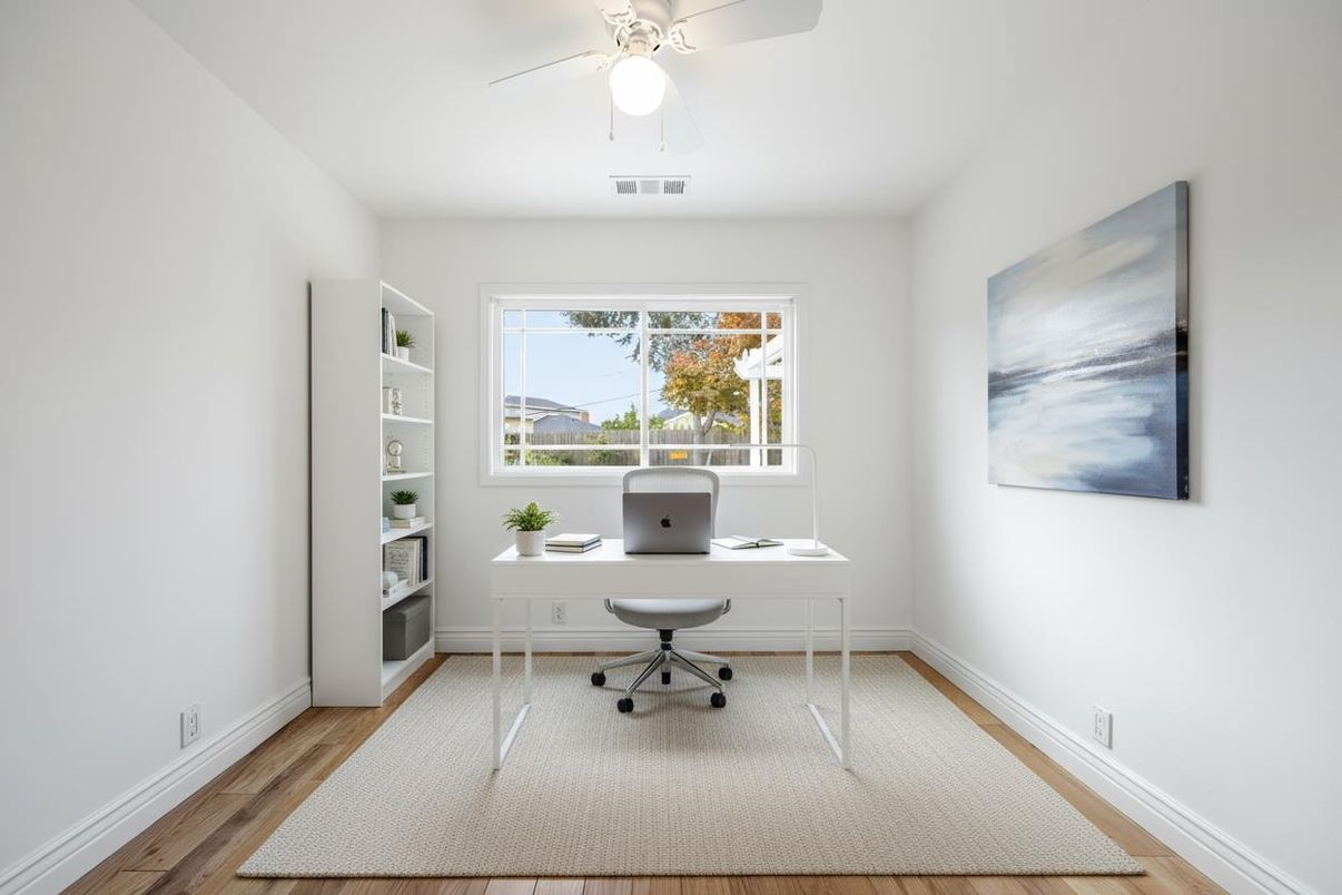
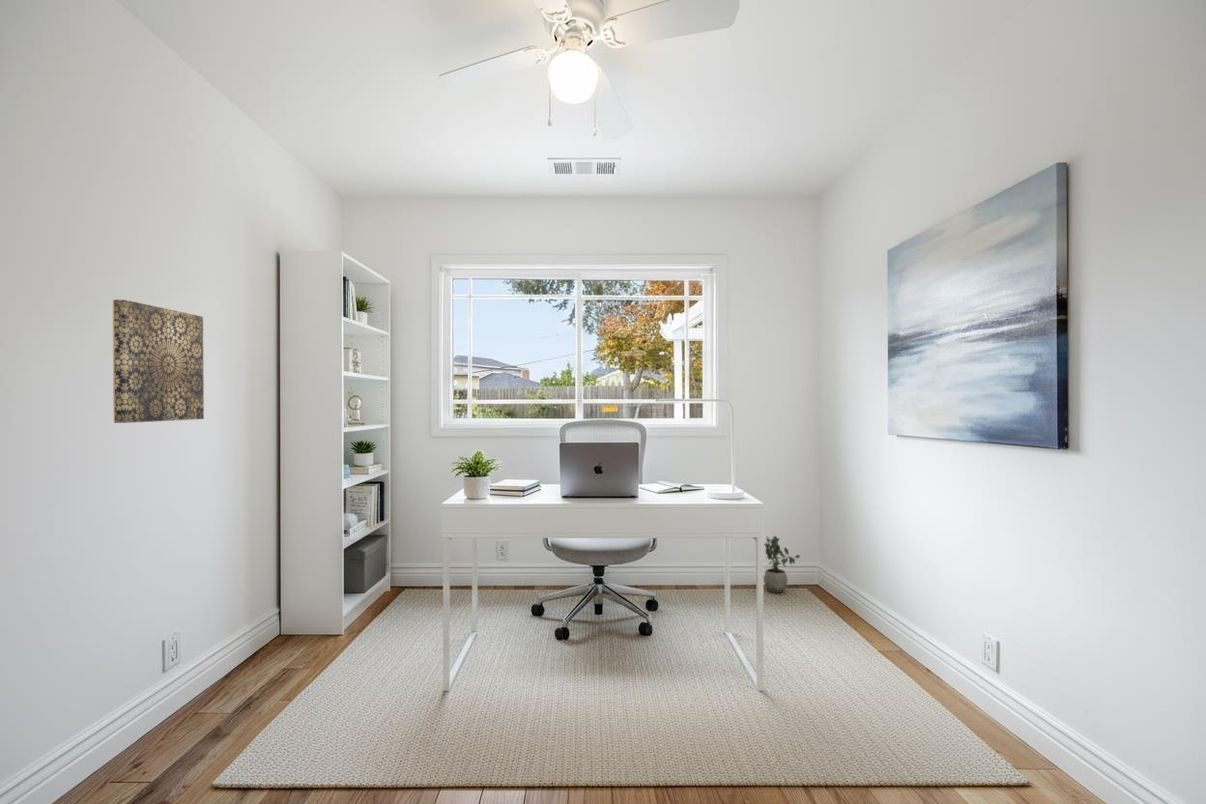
+ wall art (162, 364)
+ potted plant (779, 563)
